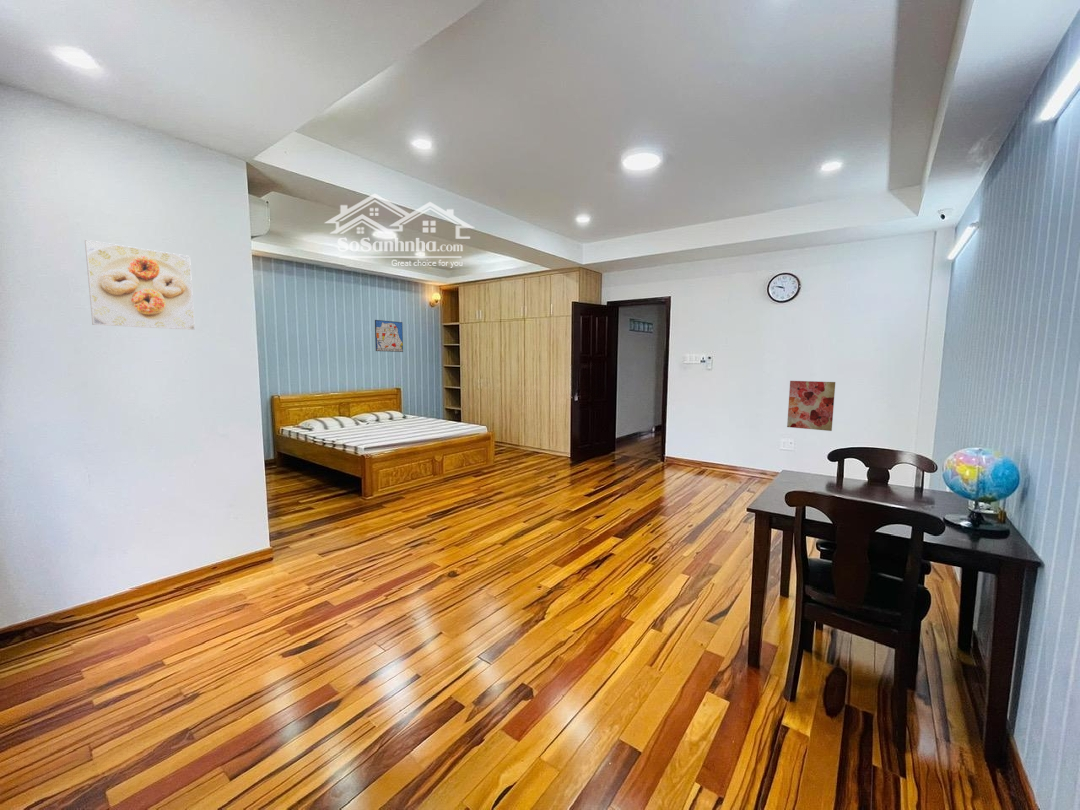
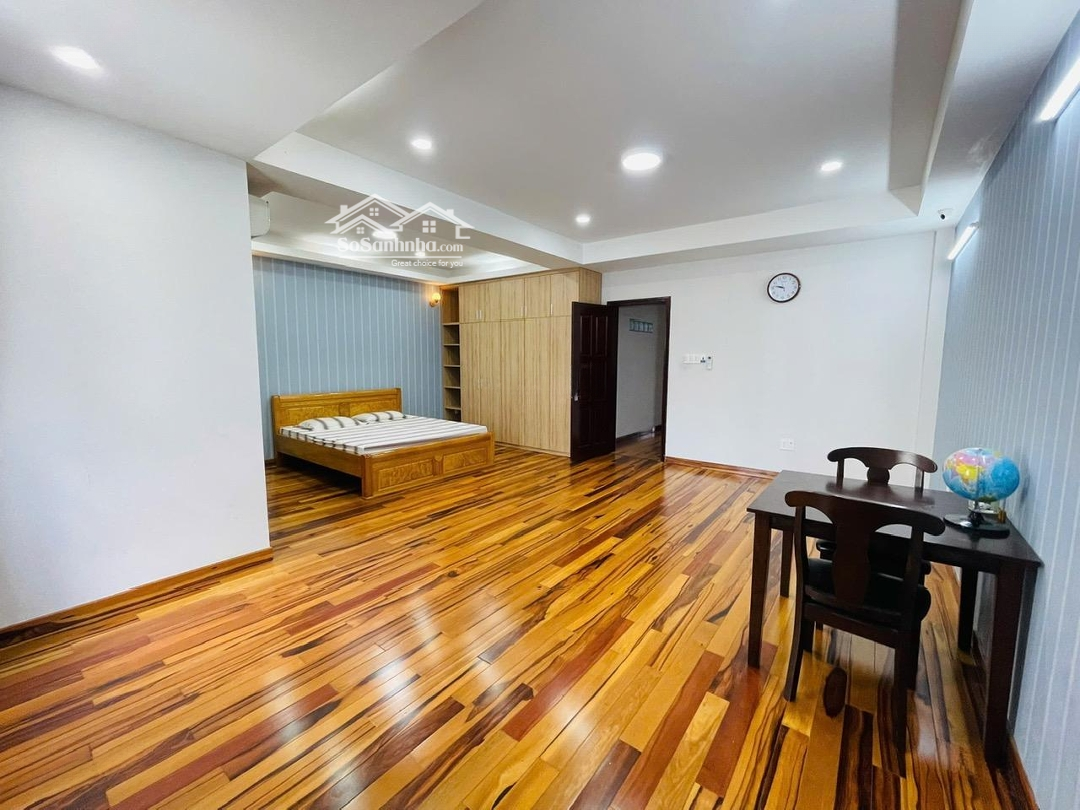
- wall art (810, 405)
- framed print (143, 288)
- wall art (389, 336)
